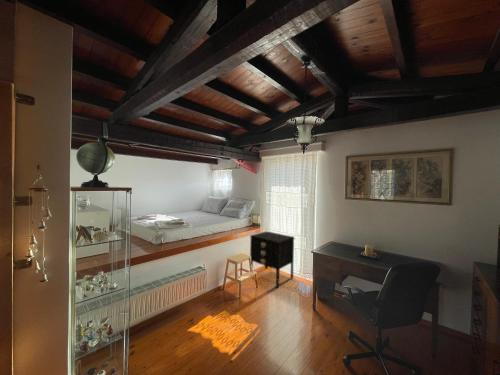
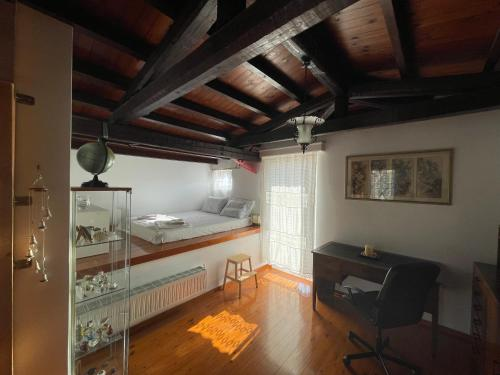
- nightstand (271, 256)
